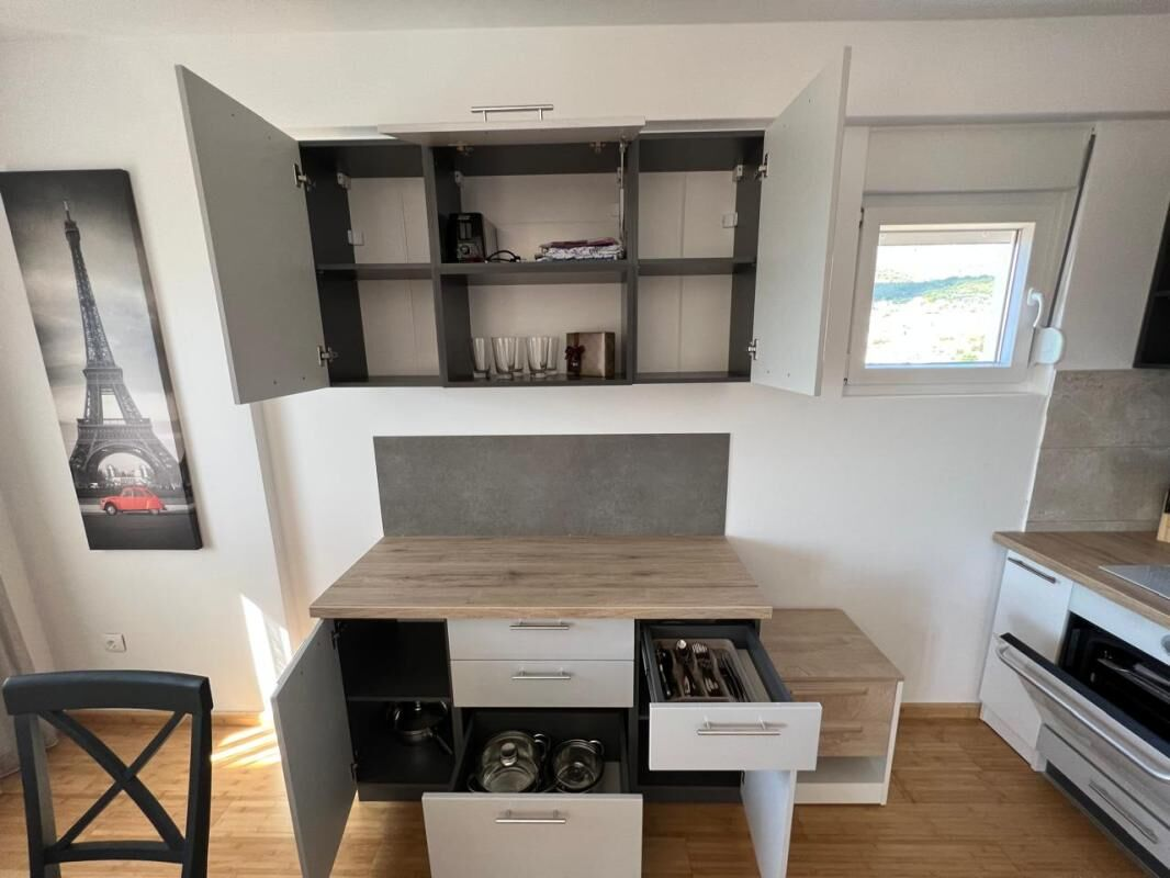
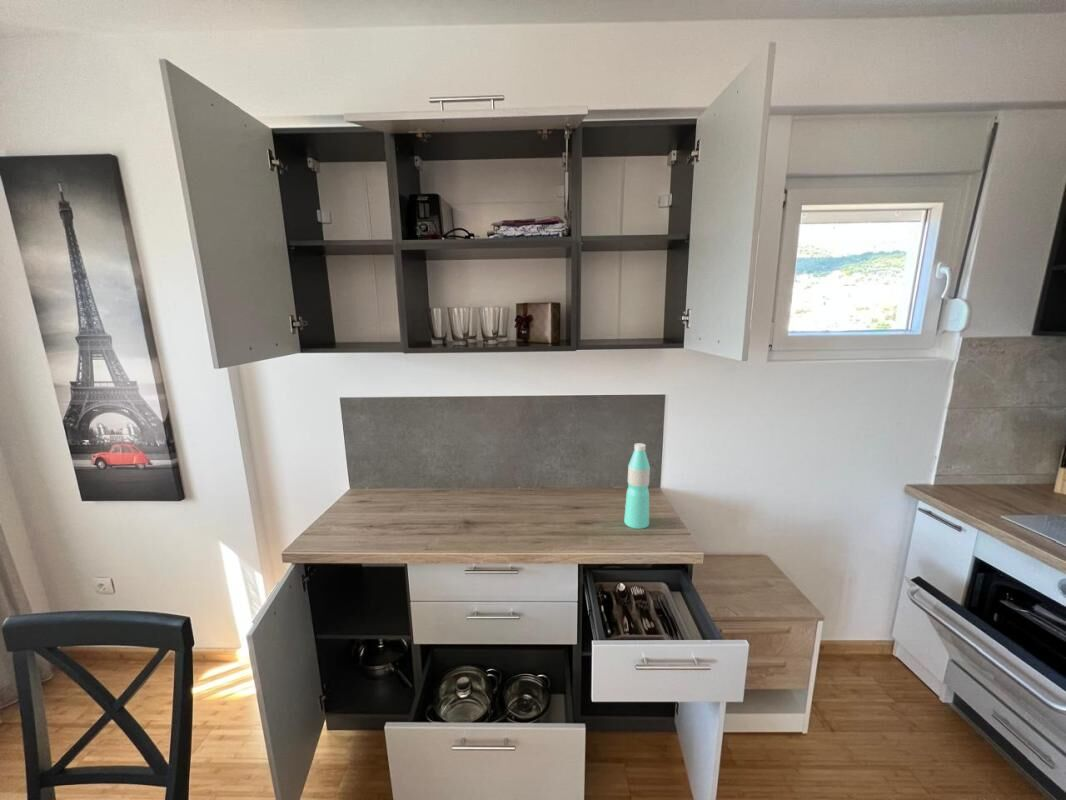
+ water bottle (638, 484)
